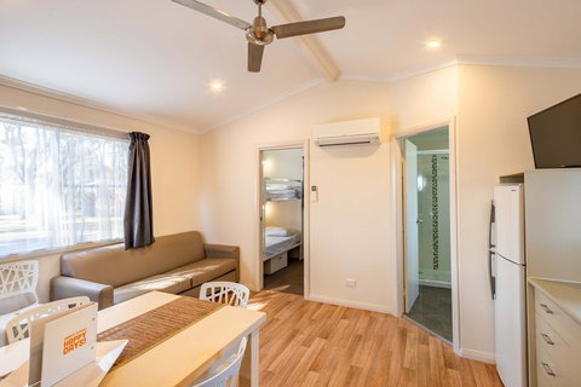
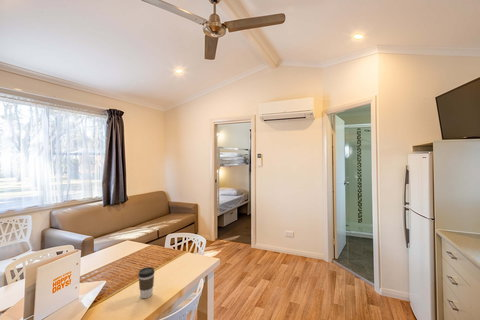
+ coffee cup (146, 282)
